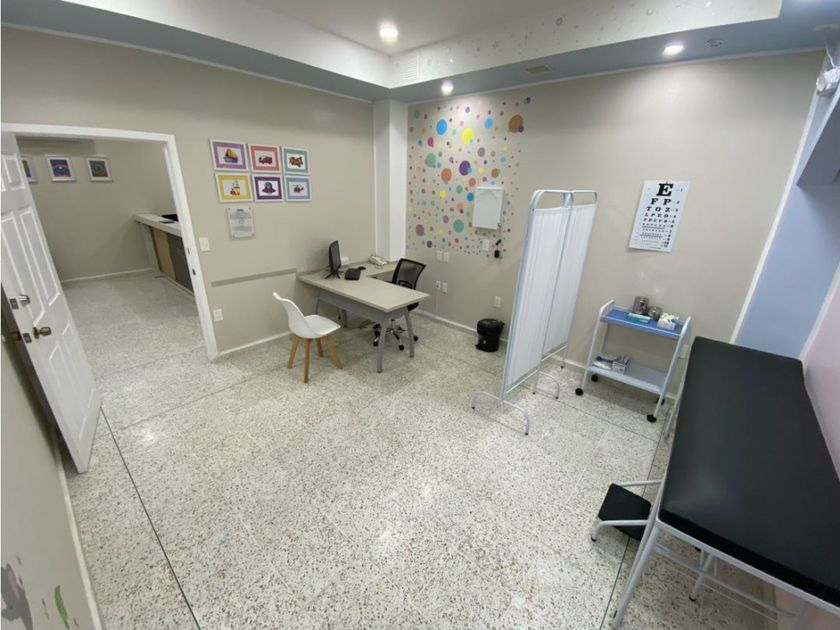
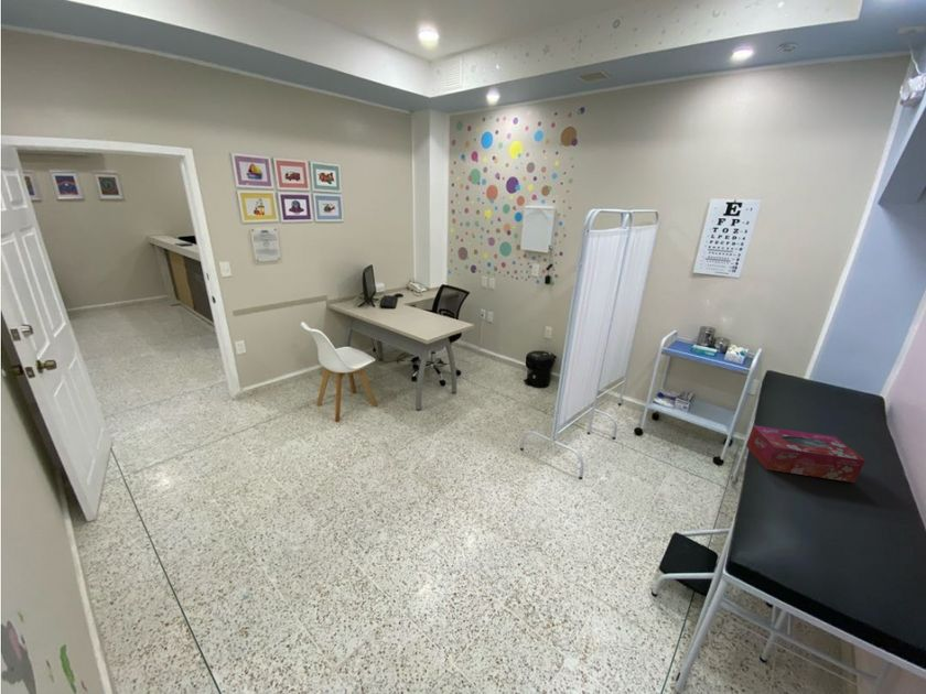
+ tissue box (800, 452)
